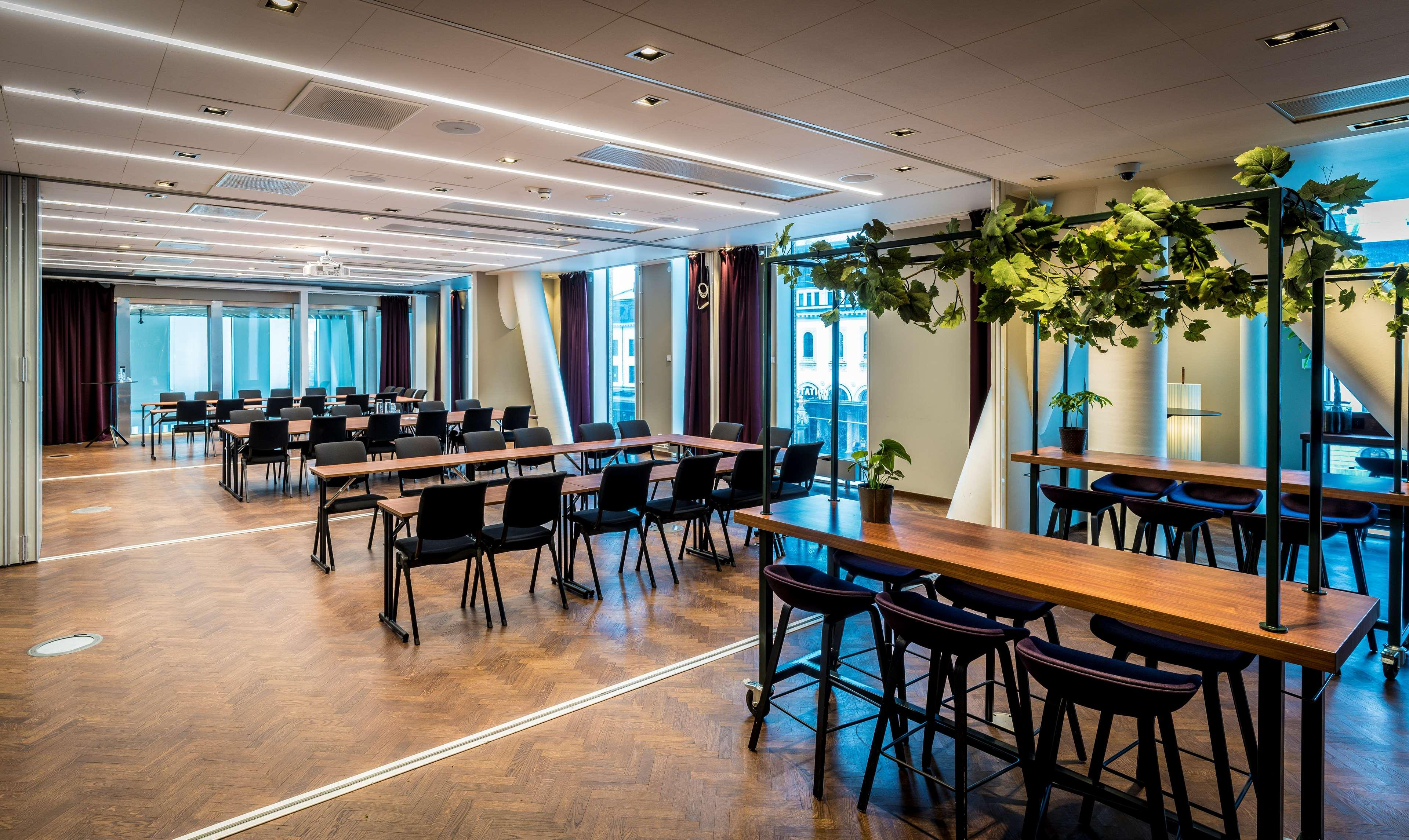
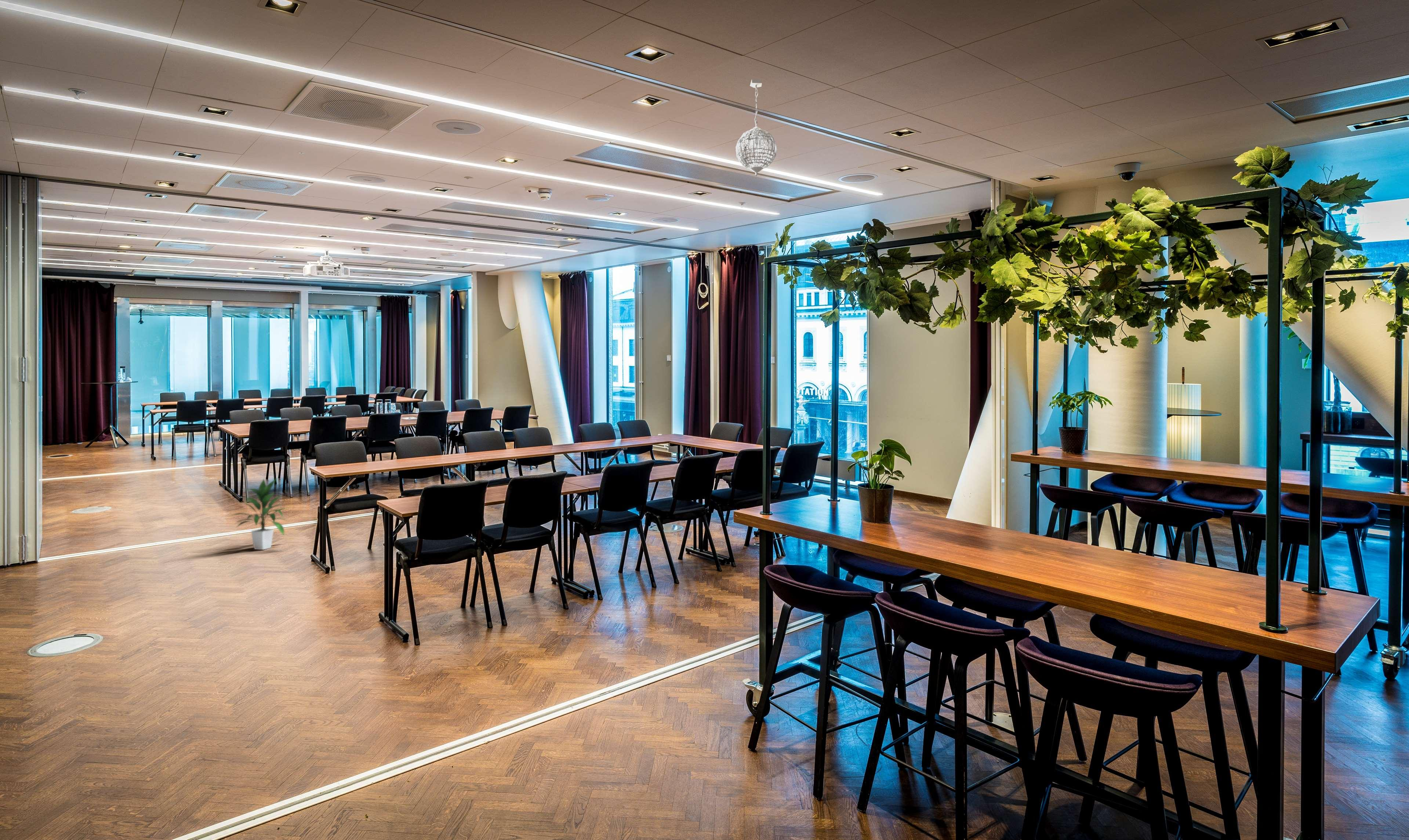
+ pendant light (756, 129)
+ indoor plant (263, 514)
